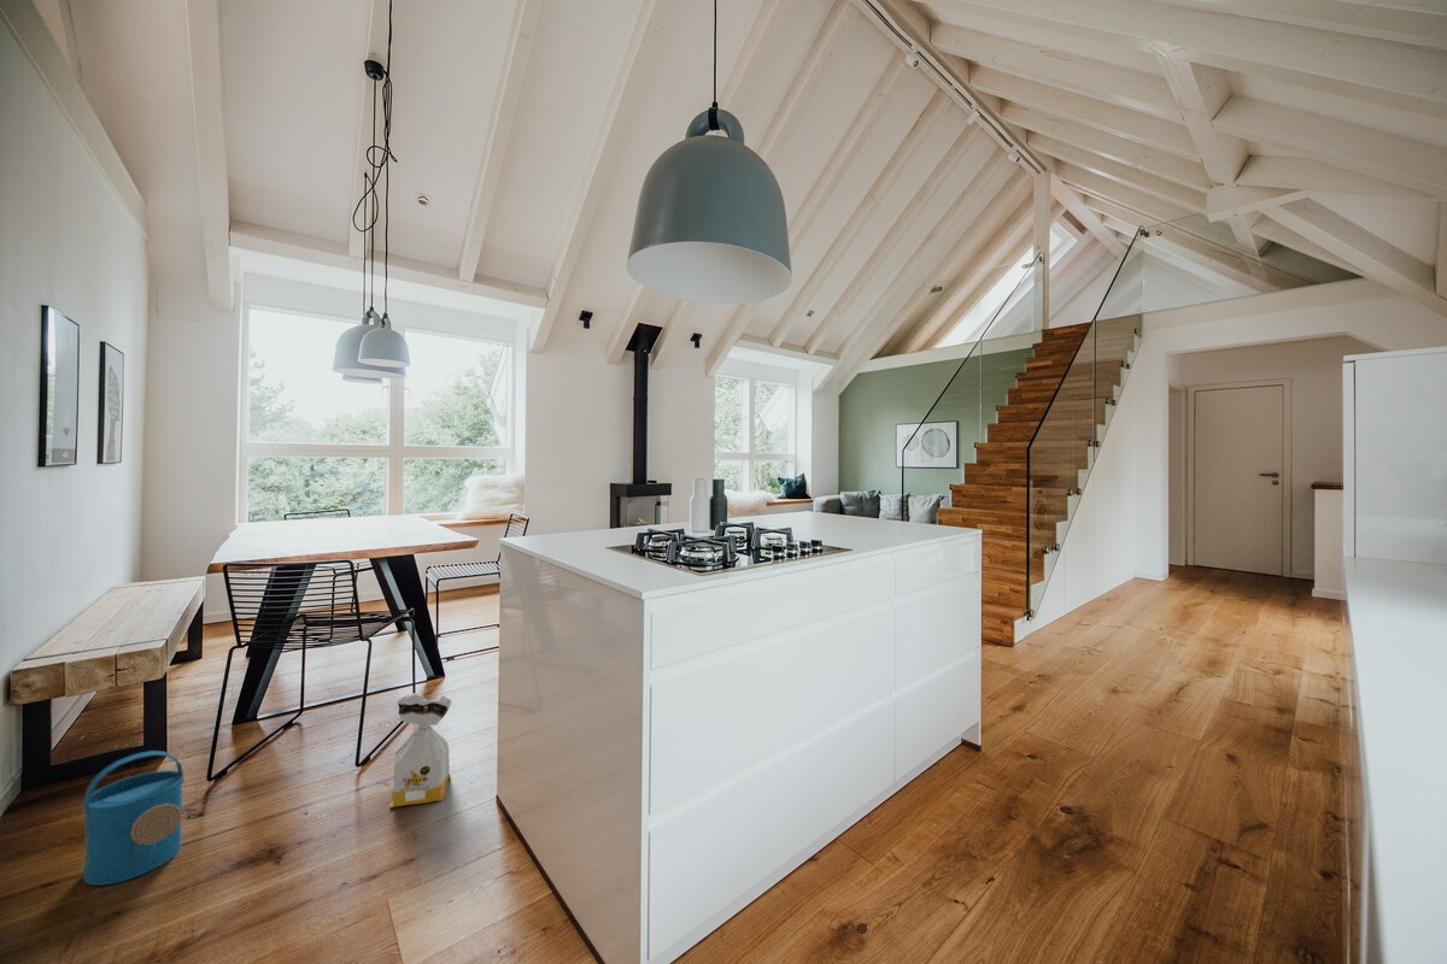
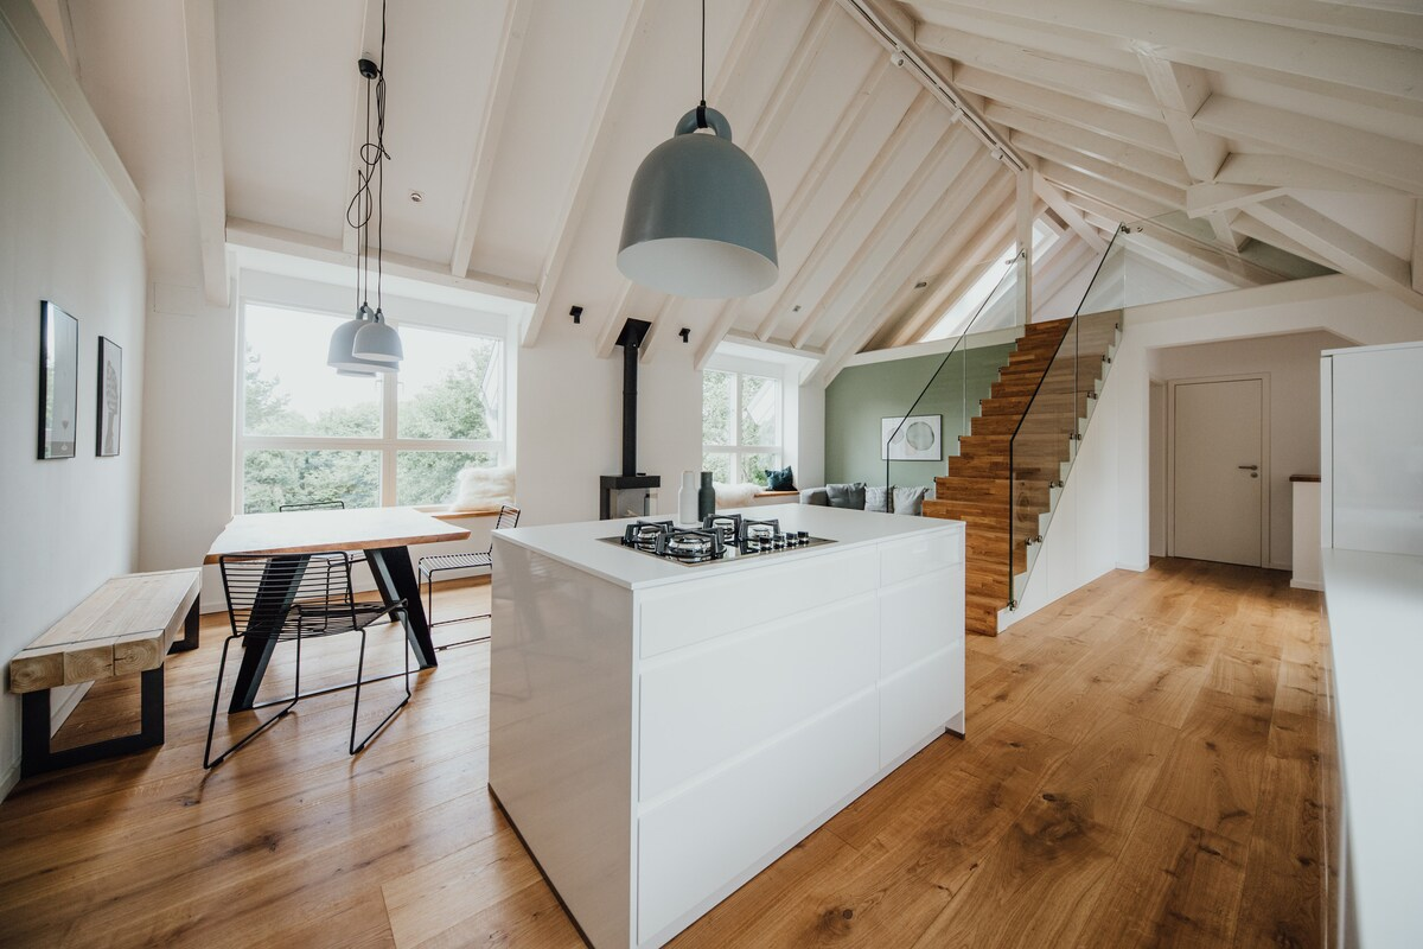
- watering can (141, 816)
- bag (422, 742)
